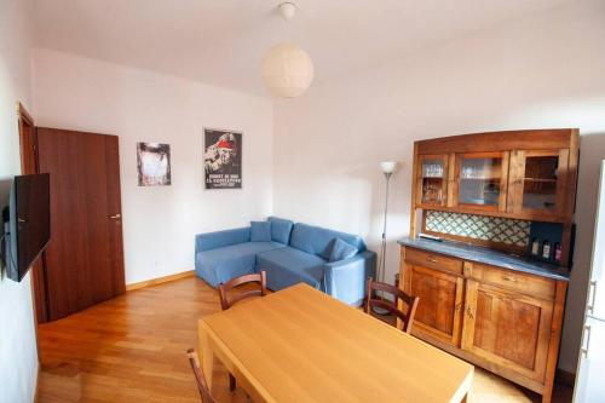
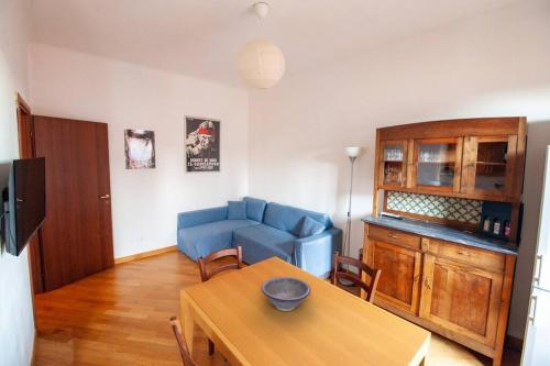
+ decorative bowl (285, 296)
